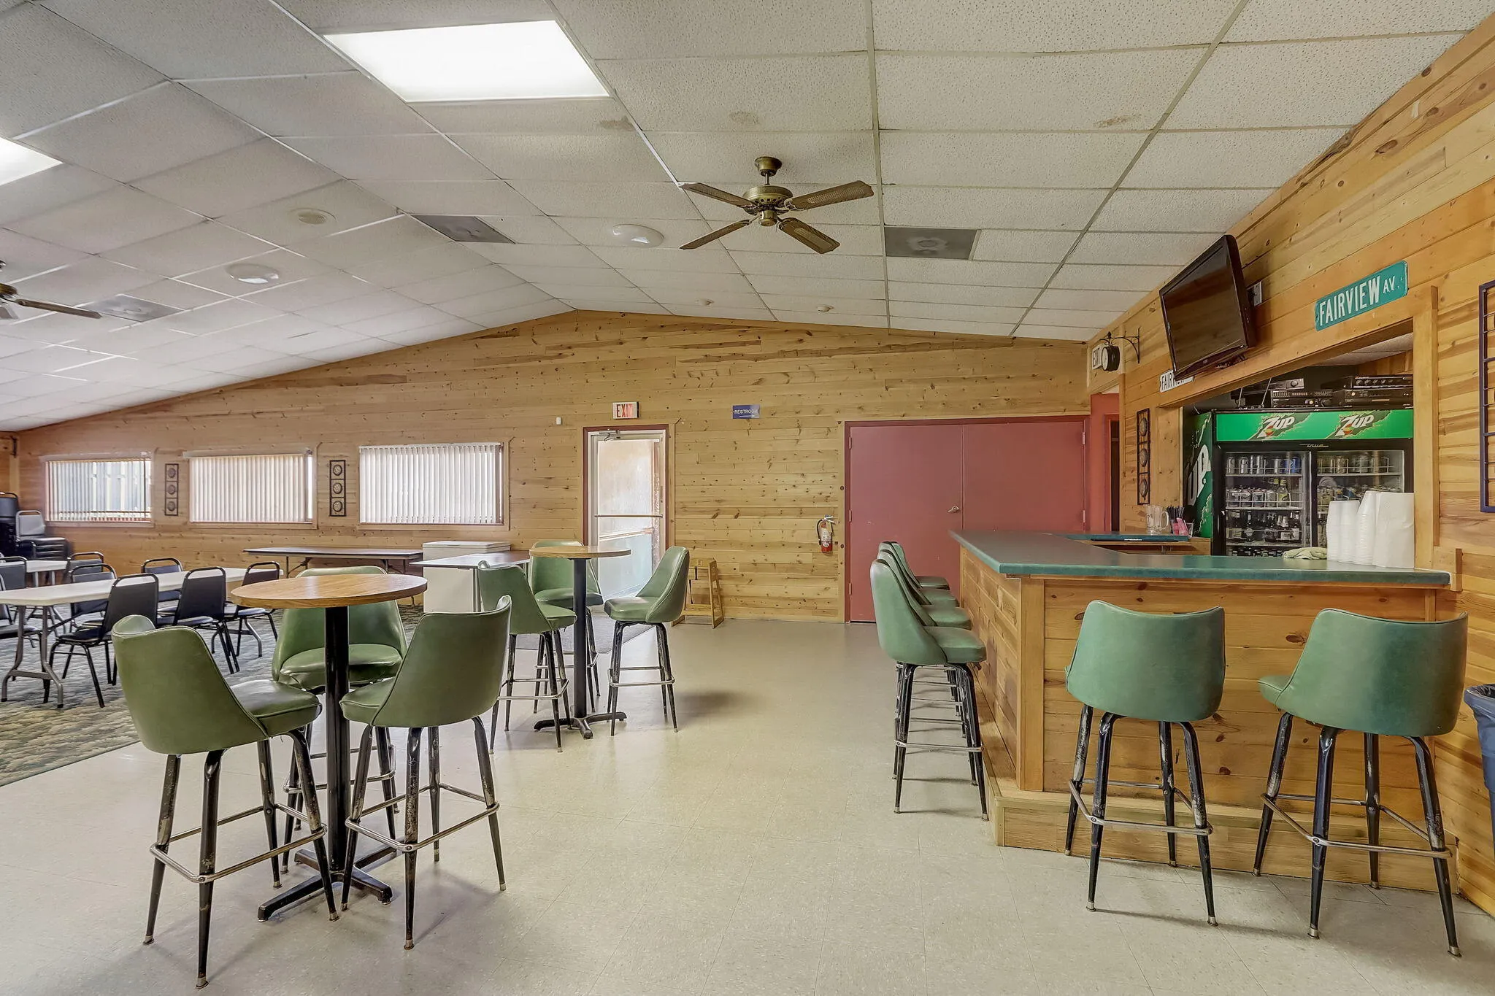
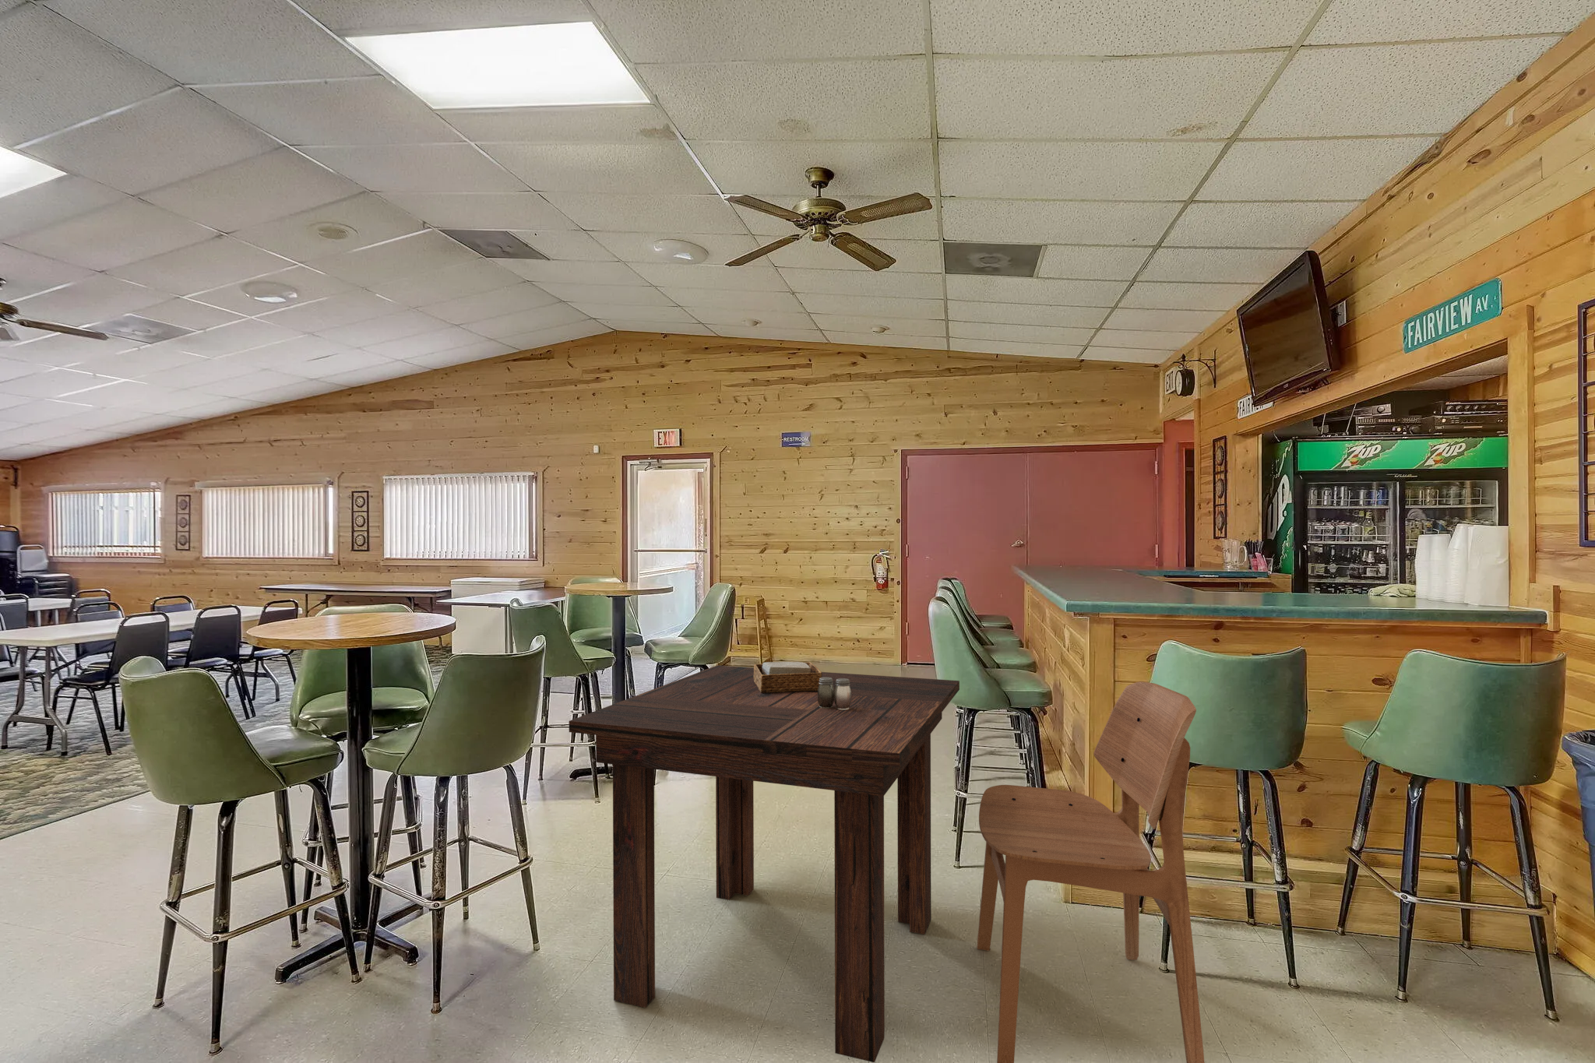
+ napkin holder (786, 674)
+ dining chair (1082, 851)
+ dining table (753, 827)
+ salt and pepper shaker (834, 692)
